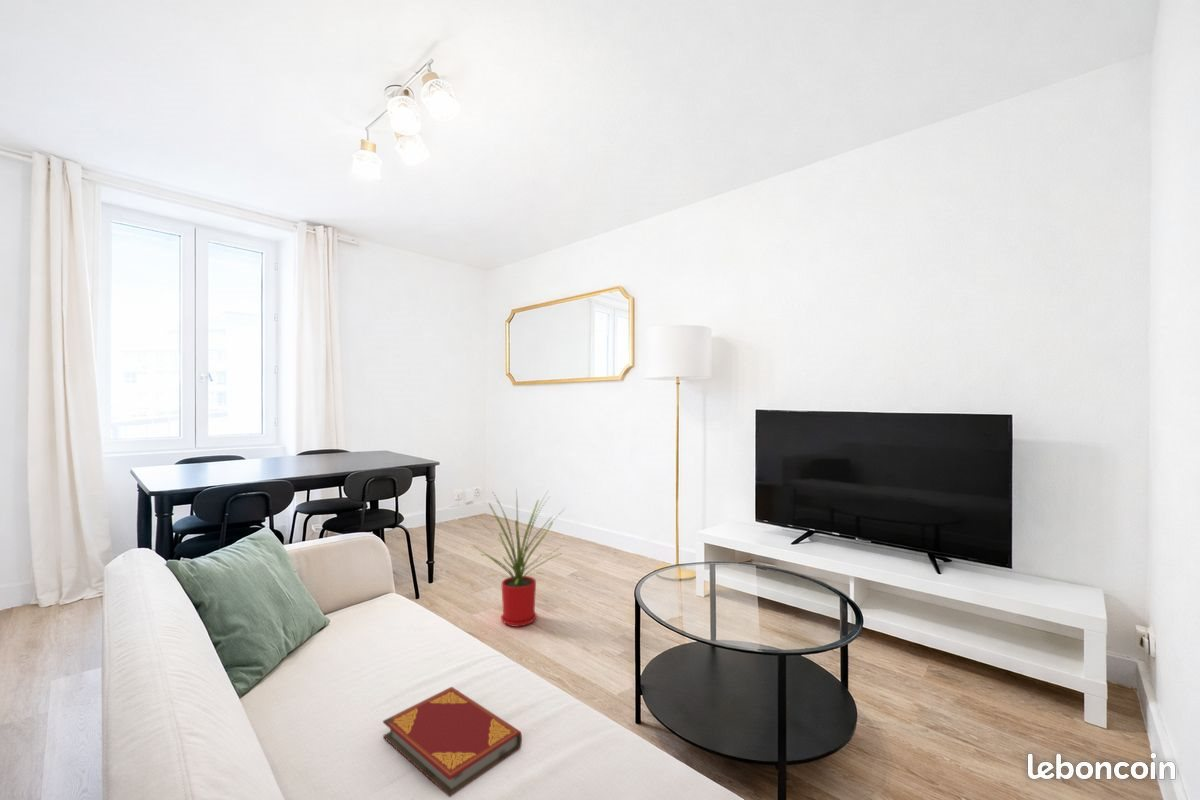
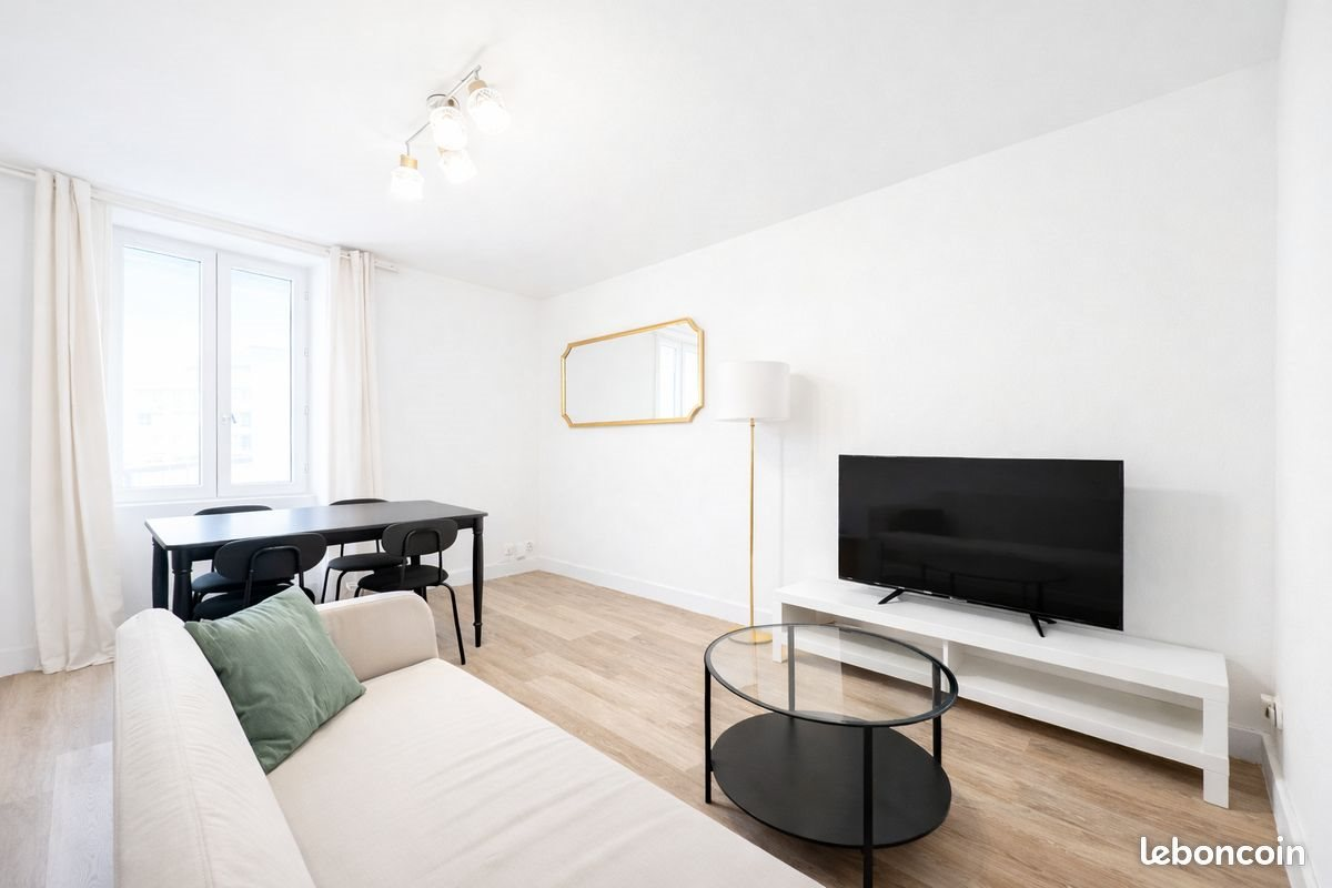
- hardback book (451, 733)
- house plant (518, 558)
